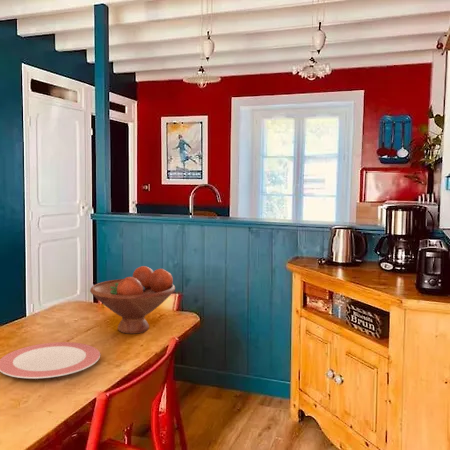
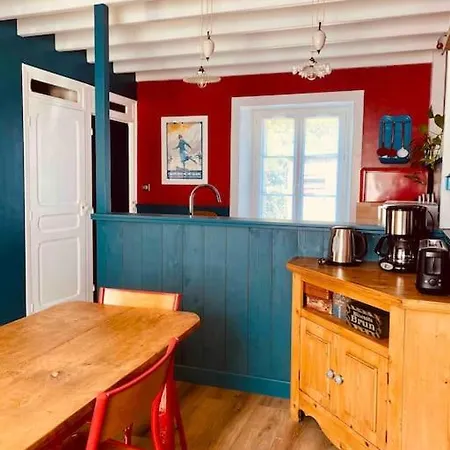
- fruit bowl (133, 299)
- plate (50, 361)
